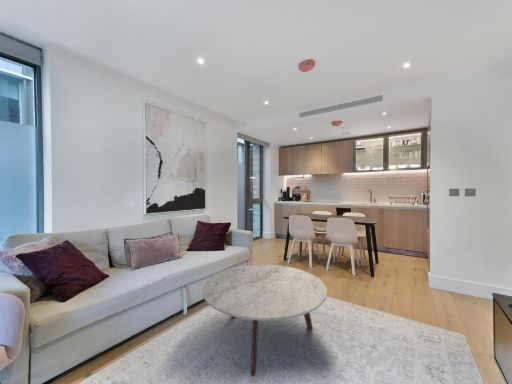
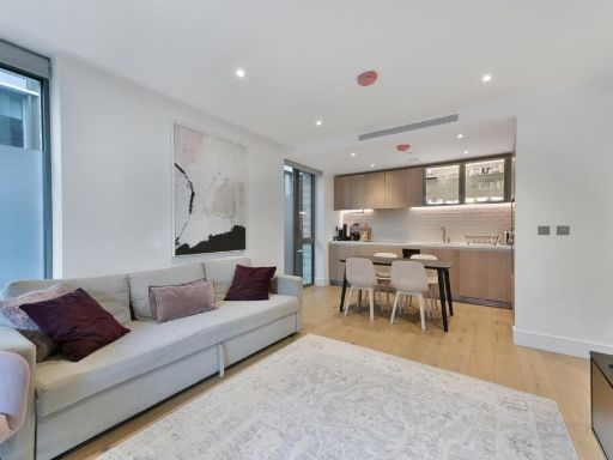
- coffee table (264, 310)
